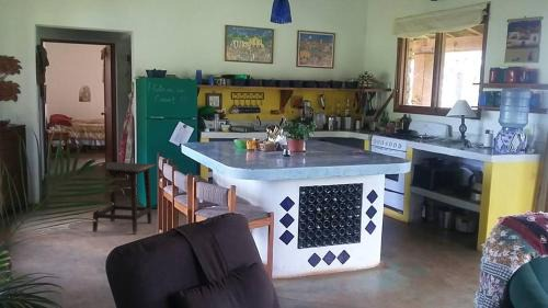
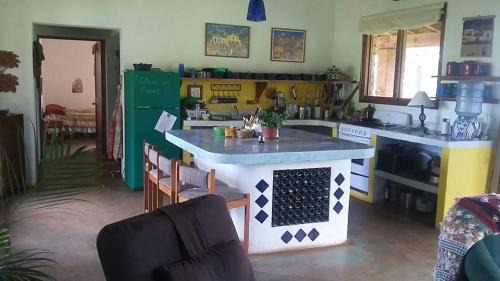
- side table (115, 196)
